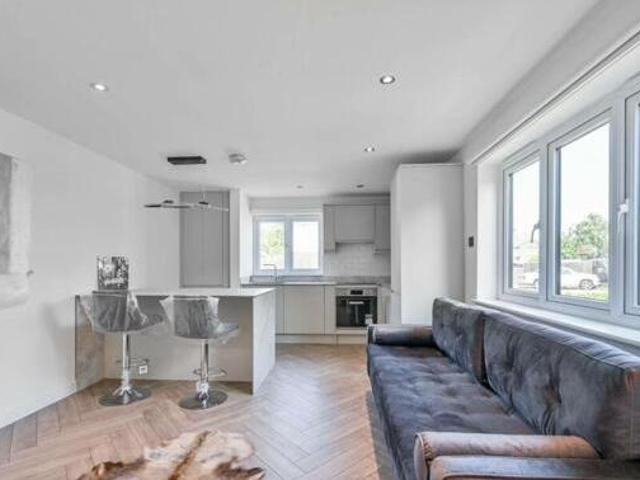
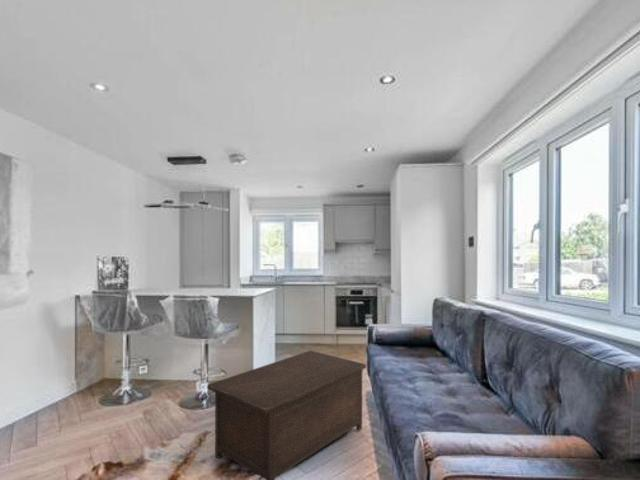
+ cabinet (292, 407)
